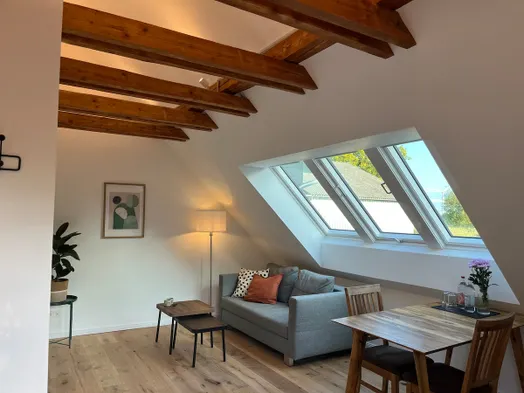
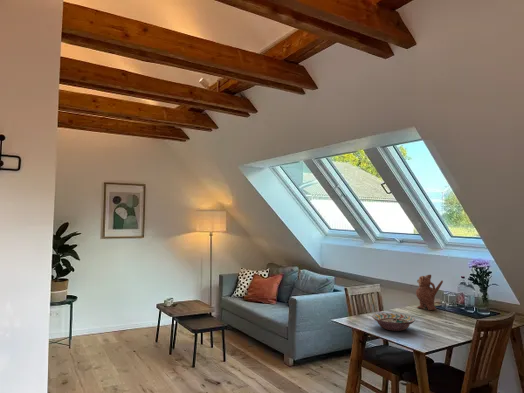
+ teapot (430, 291)
+ decorative bowl (393, 322)
